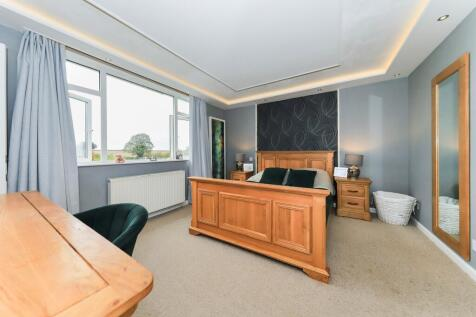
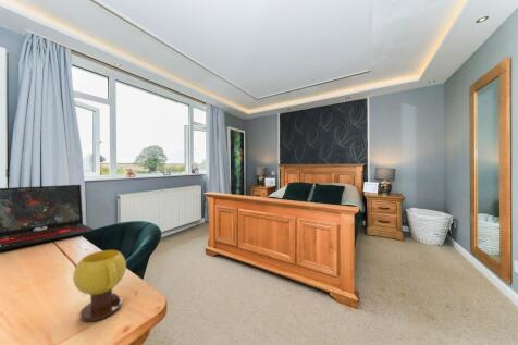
+ mug (101, 282)
+ laptop (42, 212)
